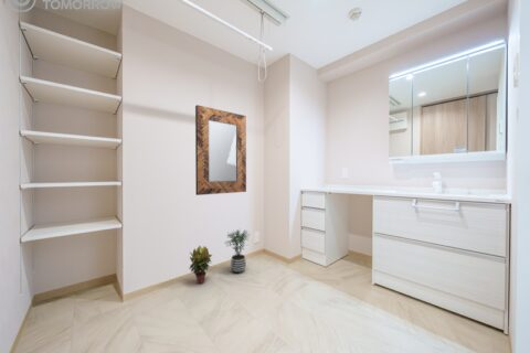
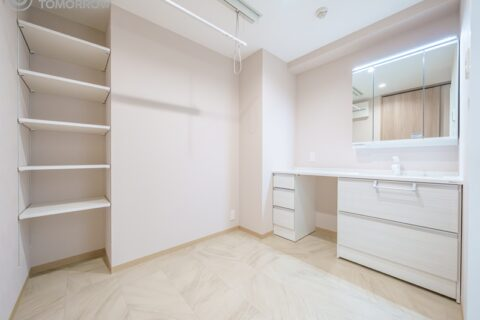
- home mirror (222, 152)
- potted plant (237, 250)
- potted plant (201, 264)
